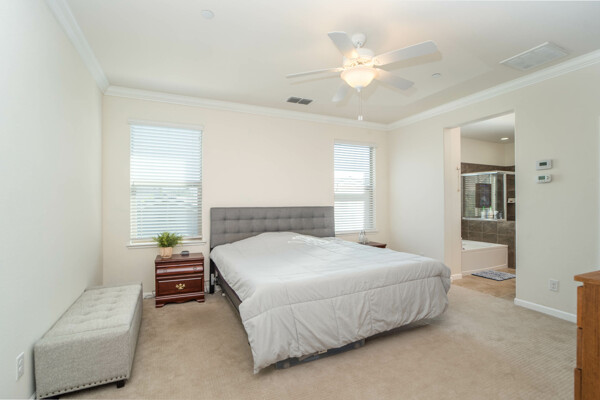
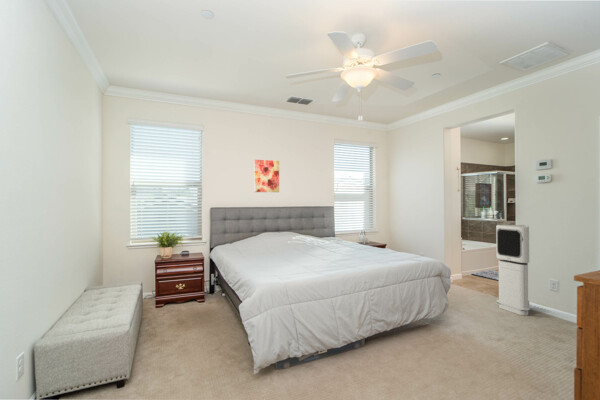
+ air purifier (518, 267)
+ wall art (266, 176)
